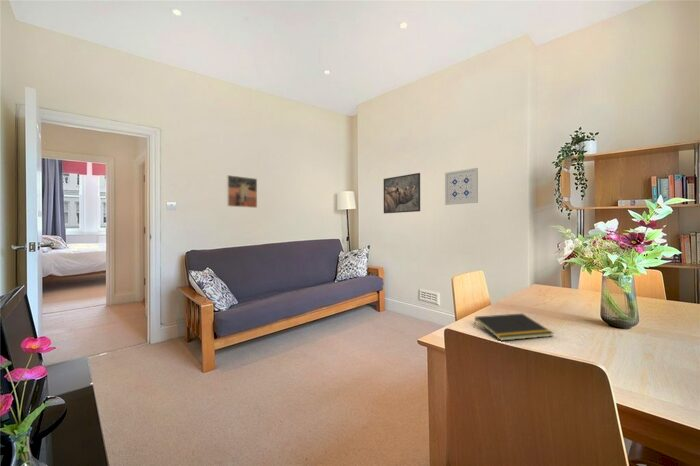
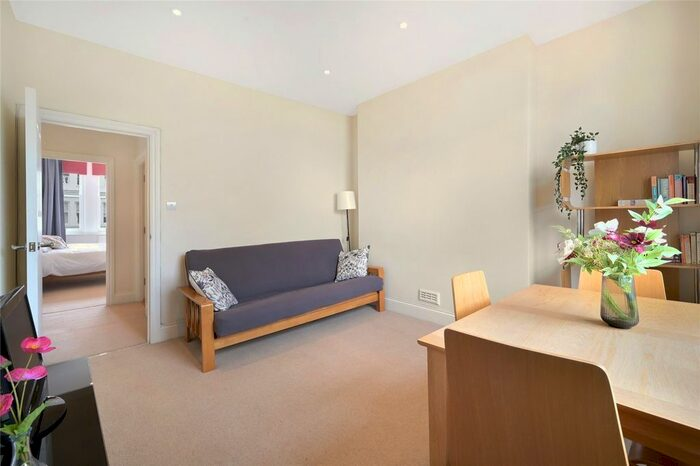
- wall art (460, 187)
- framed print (242, 192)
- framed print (400, 194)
- notepad (512, 325)
